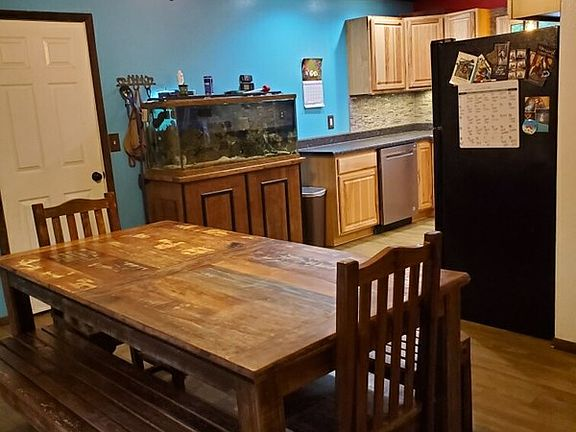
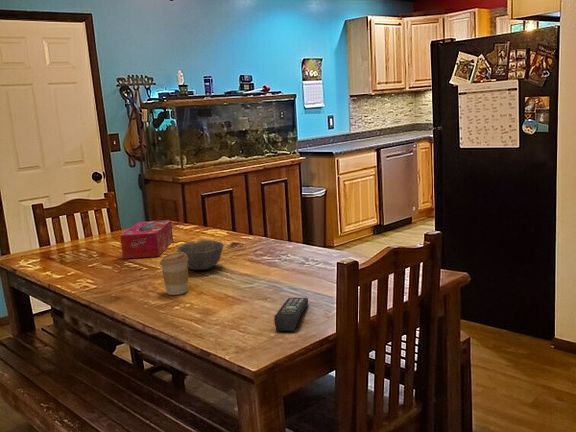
+ coffee cup (175, 273)
+ remote control (292, 310)
+ bowl (201, 257)
+ tissue box (148, 238)
